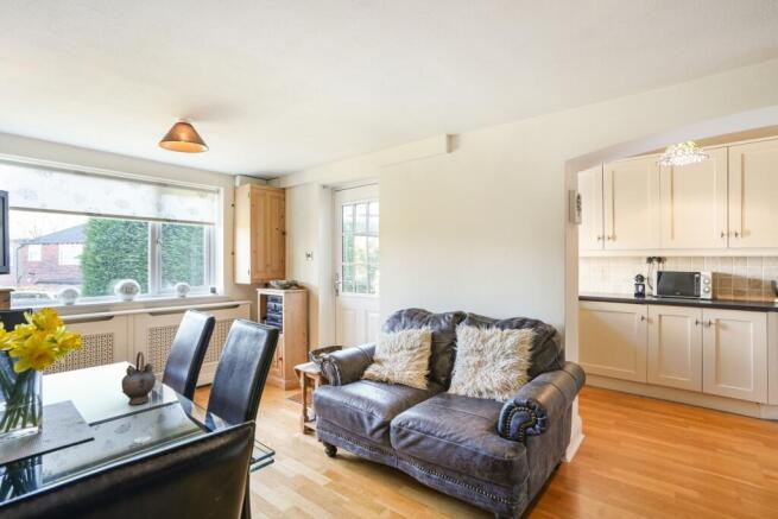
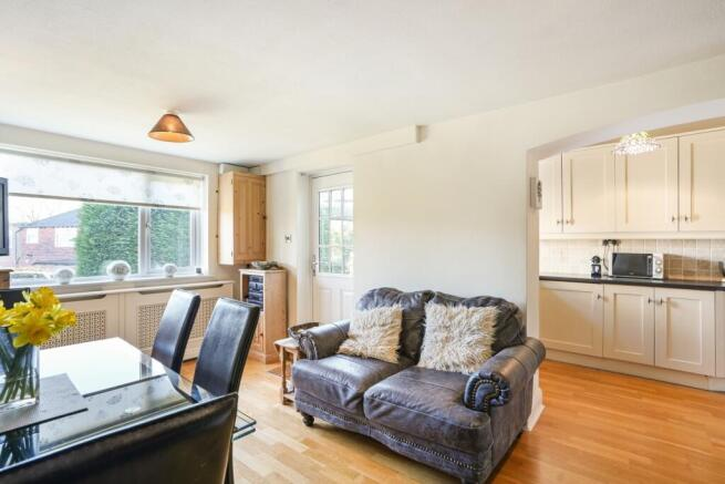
- teapot (139, 376)
